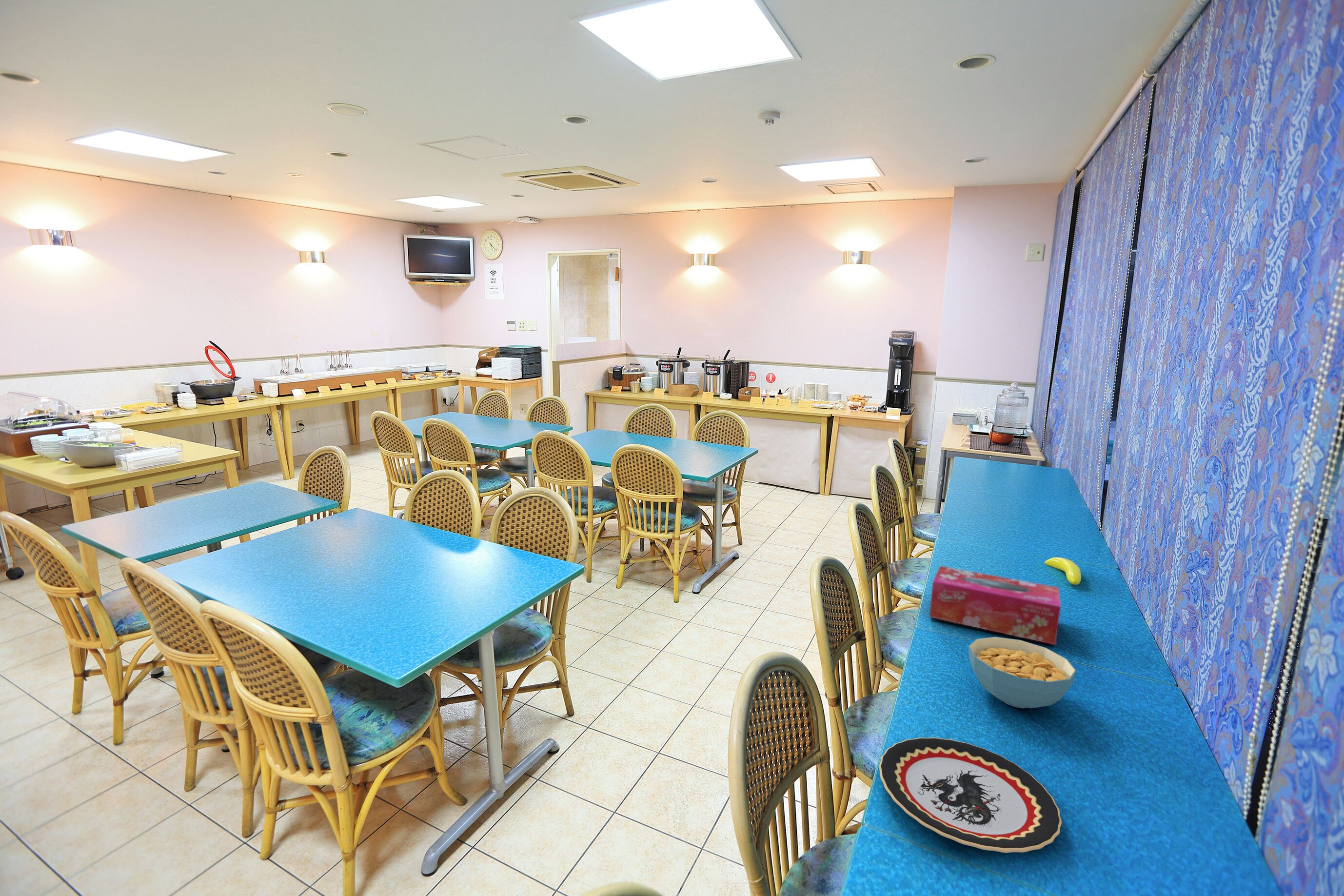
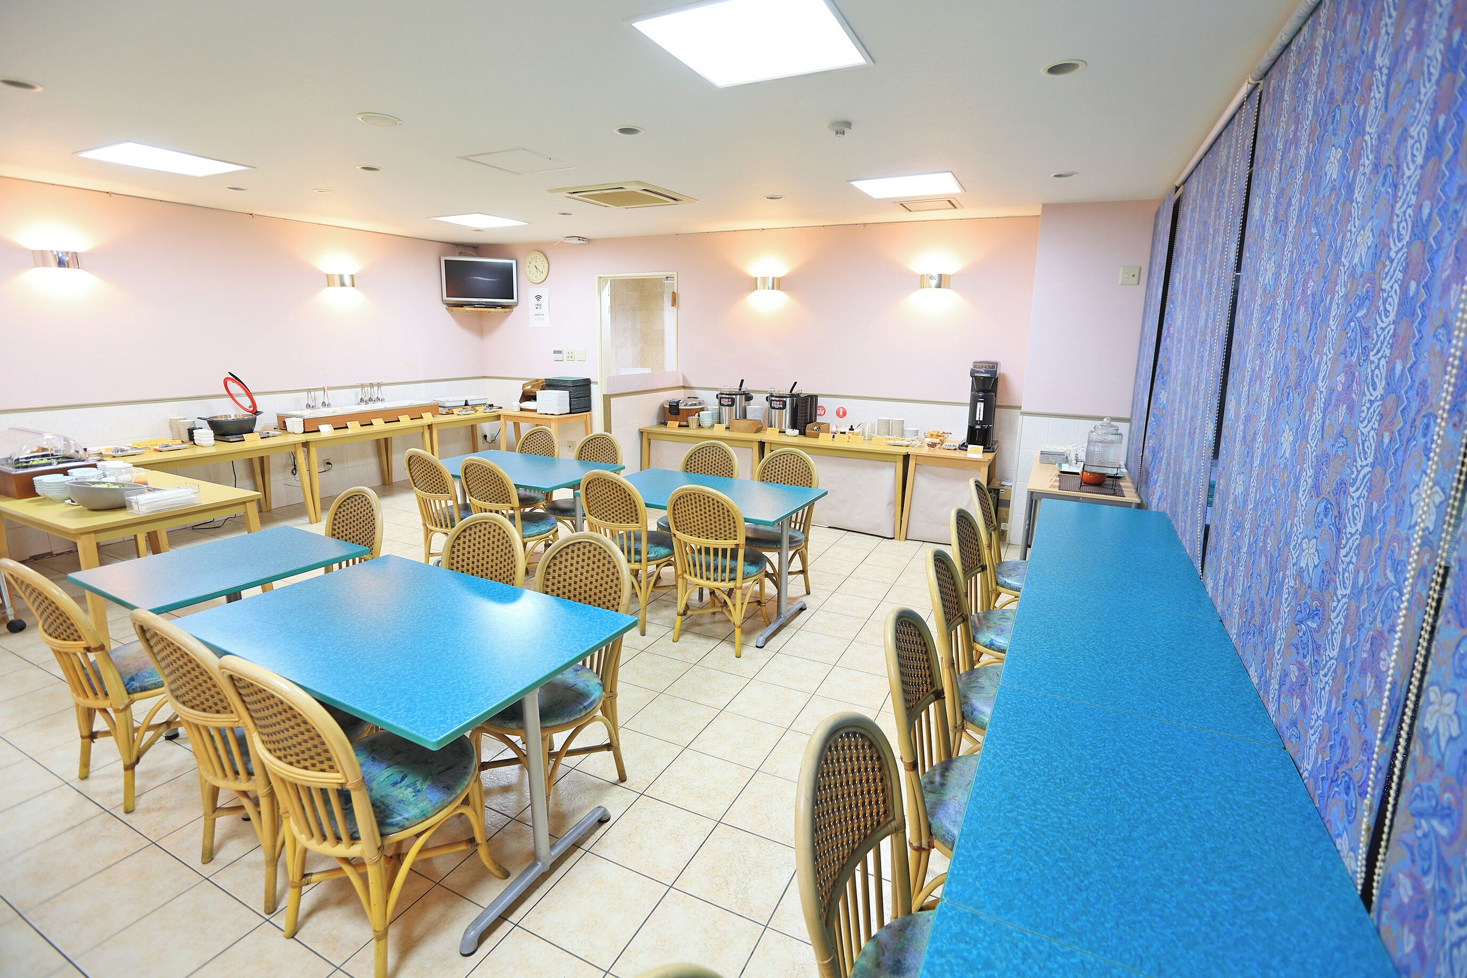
- cereal bowl (1018, 679)
- plate (965, 793)
- banana (1063, 569)
- tissue box (993, 602)
